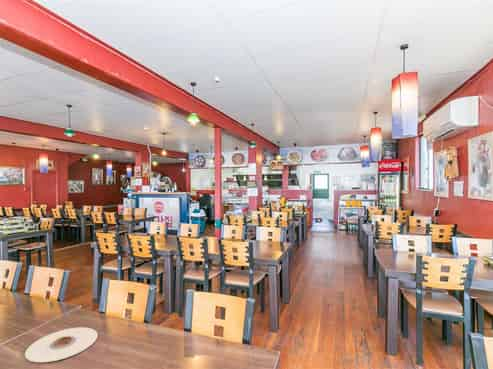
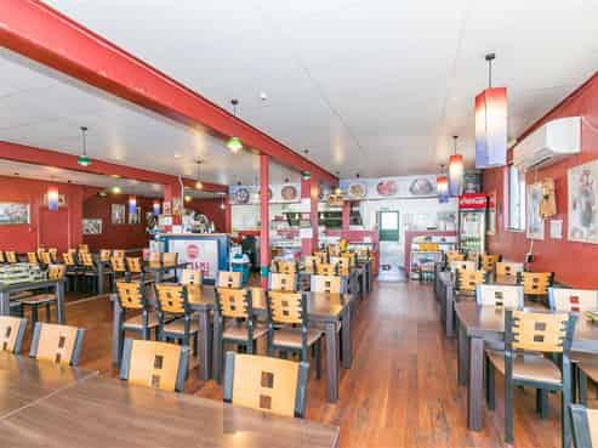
- plate (63, 341)
